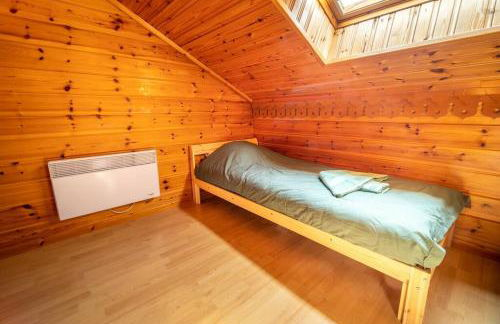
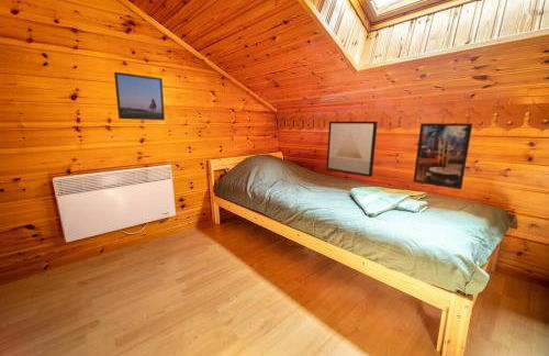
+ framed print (141, 98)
+ wall art (349, 147)
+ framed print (440, 155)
